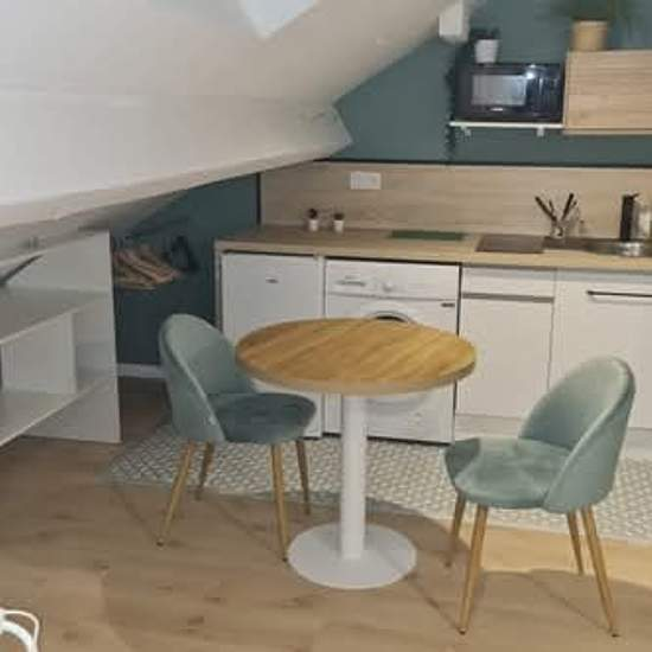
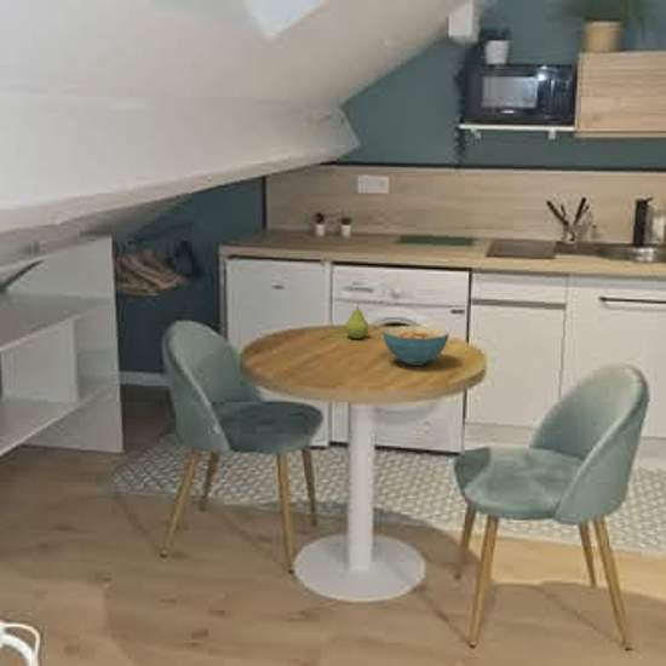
+ fruit (356, 321)
+ cereal bowl (414, 348)
